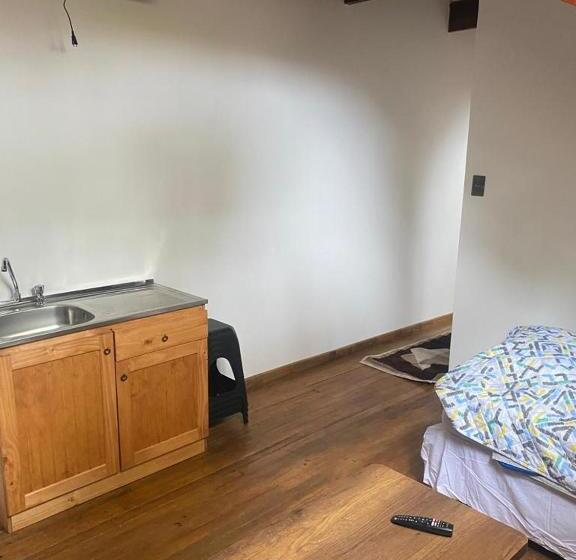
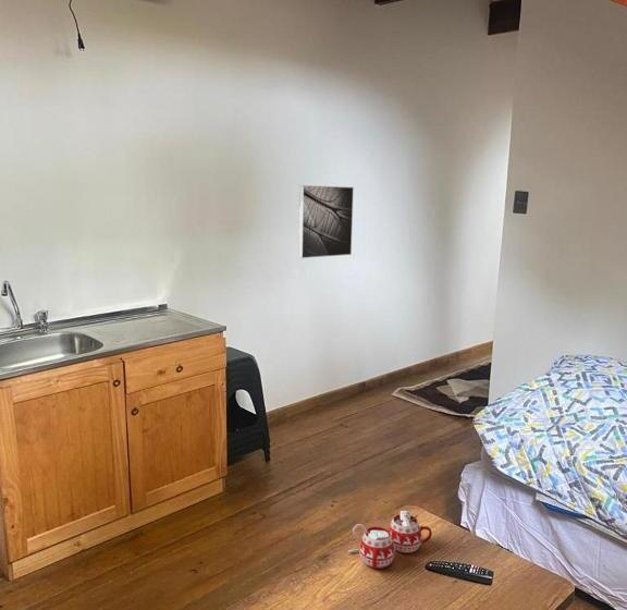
+ mug (392, 538)
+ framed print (327, 221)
